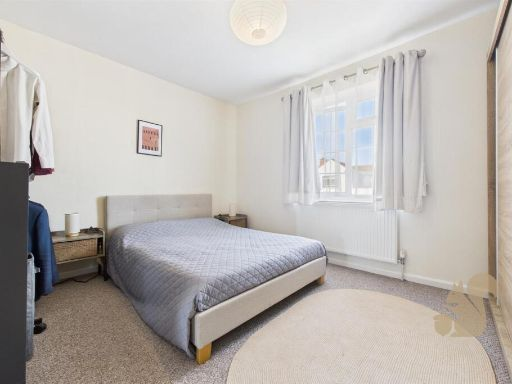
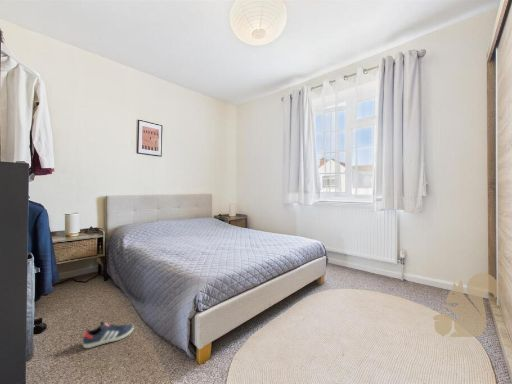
+ sneaker (109, 329)
